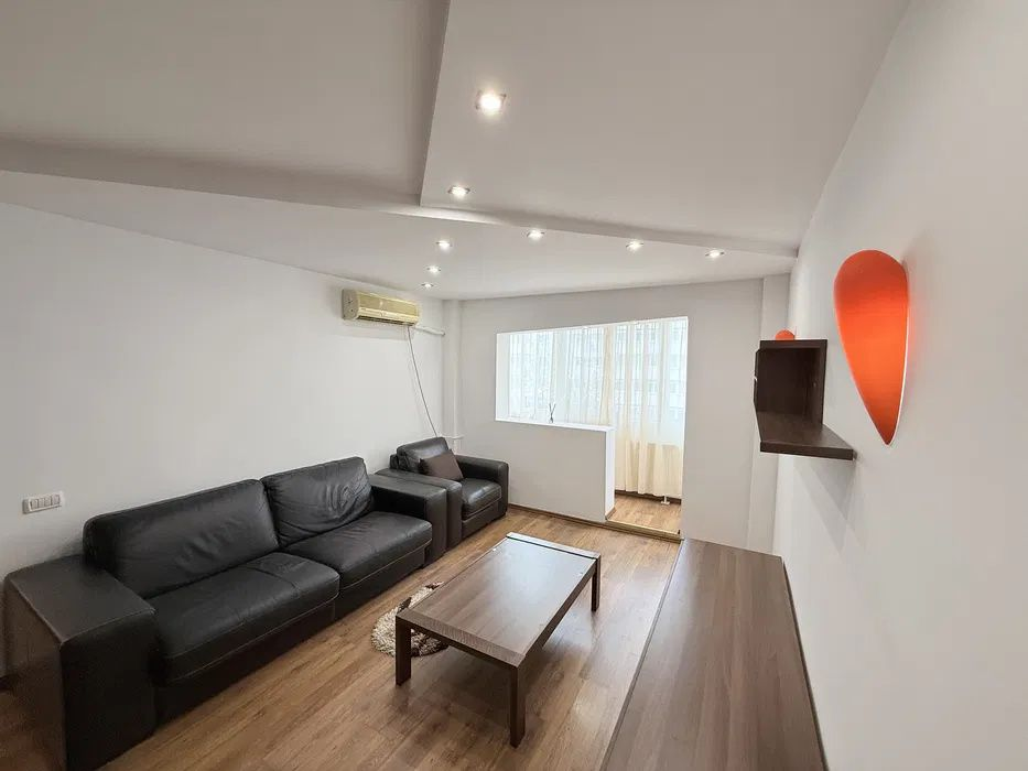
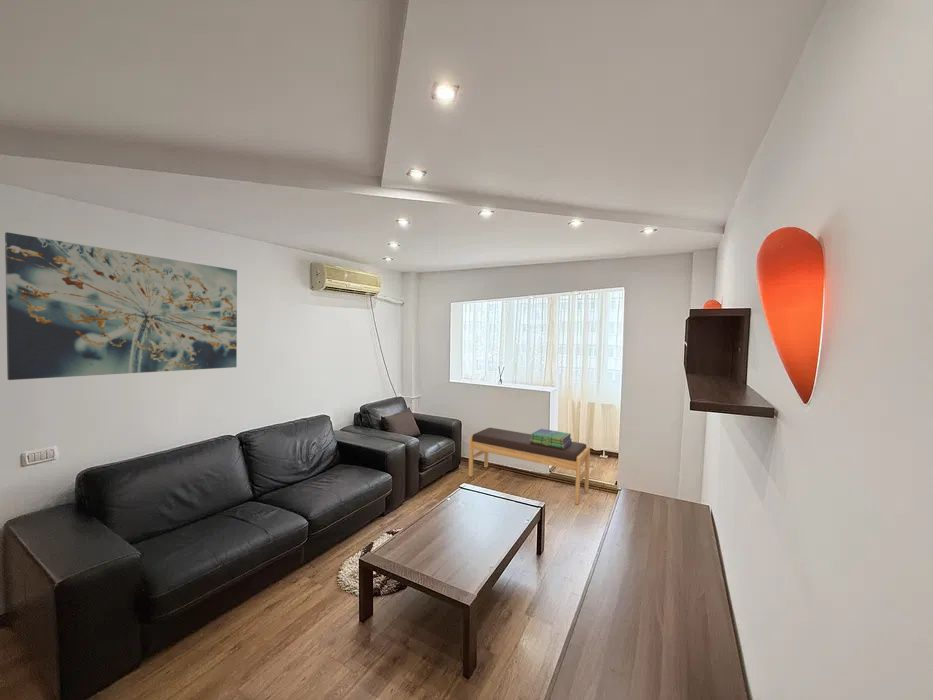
+ stack of books (551, 438)
+ bench (526, 460)
+ wall art (144, 314)
